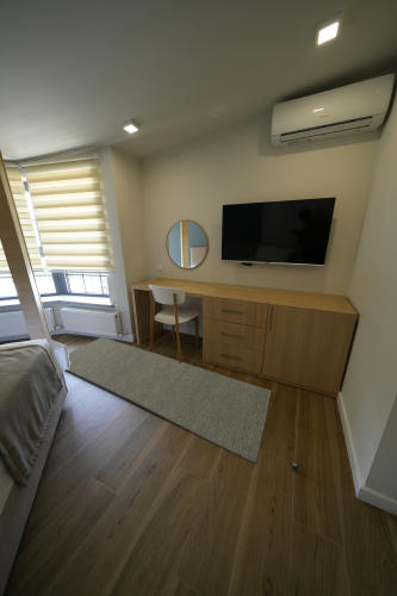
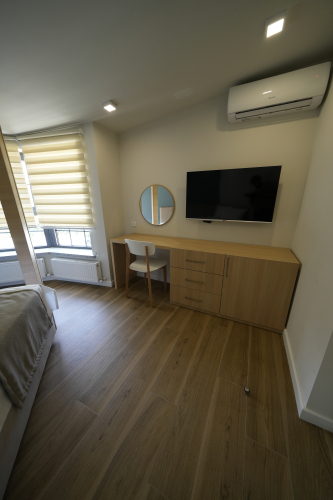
- rug (148, 374)
